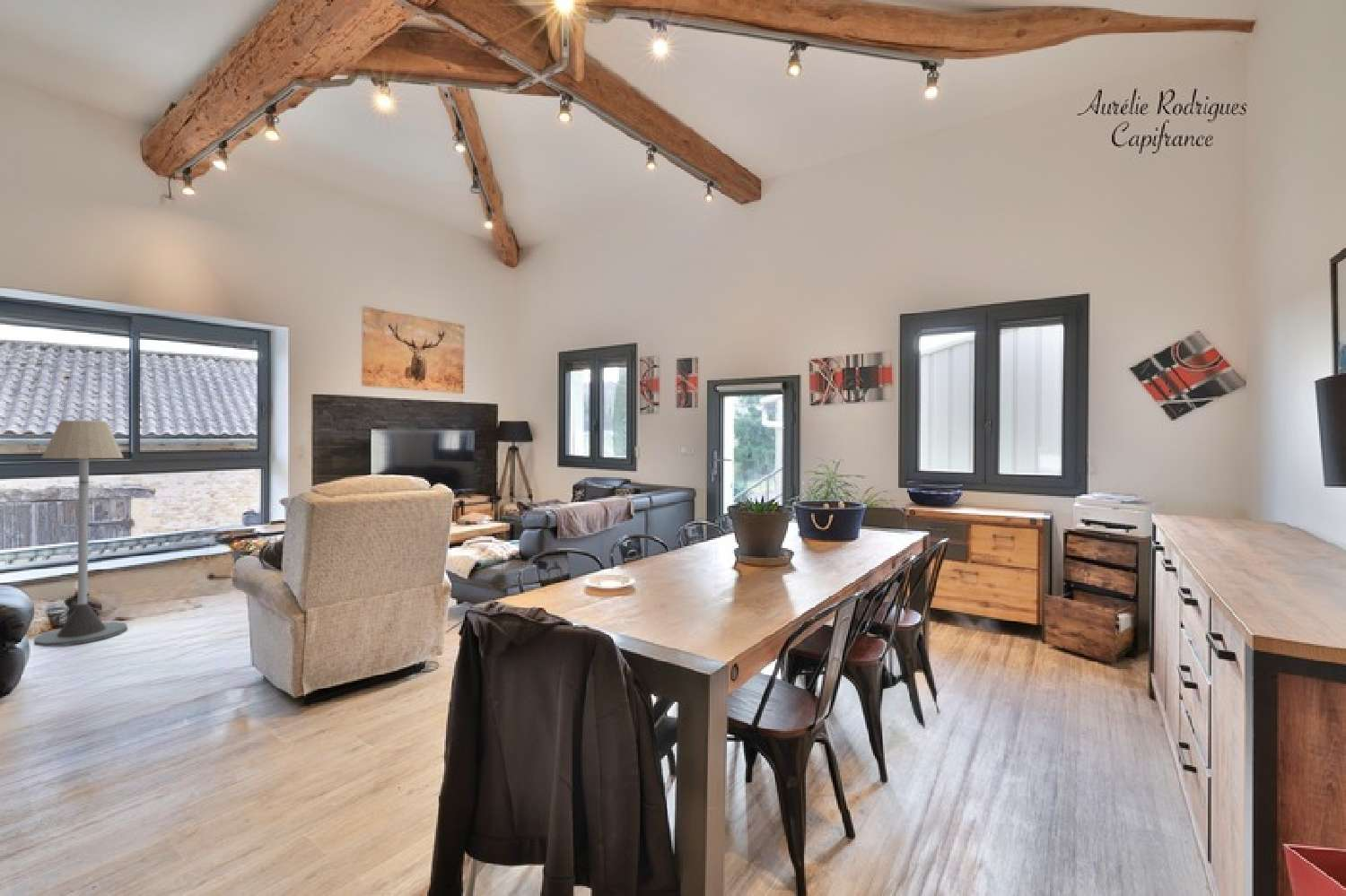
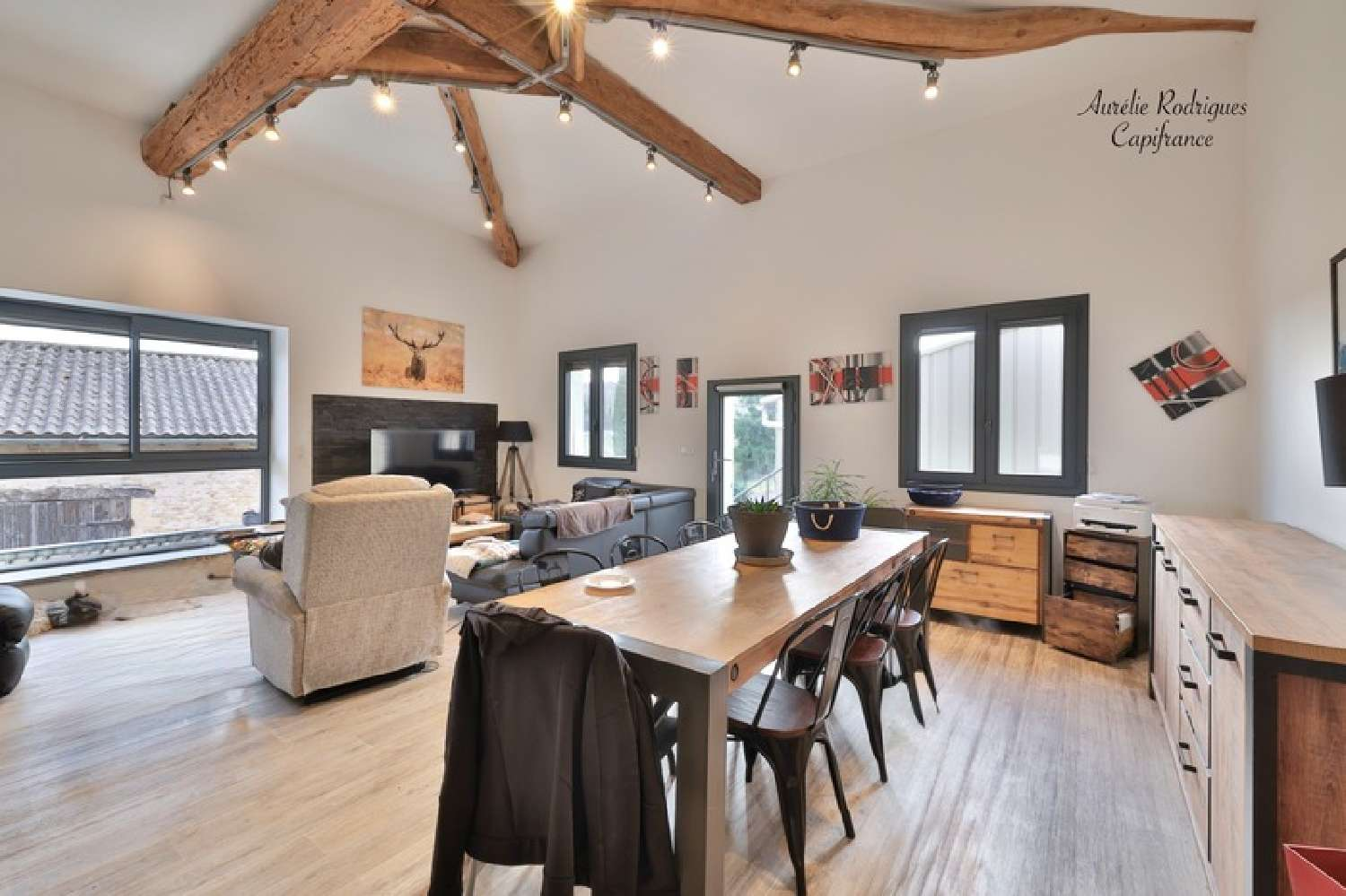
- floor lamp (83, 527)
